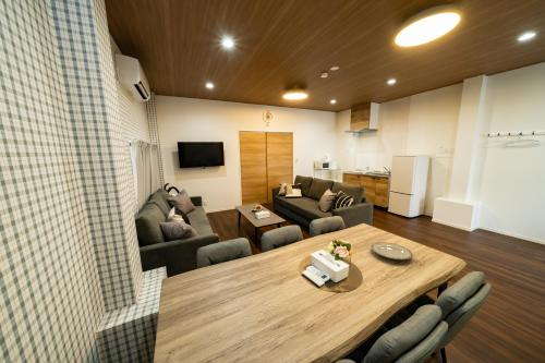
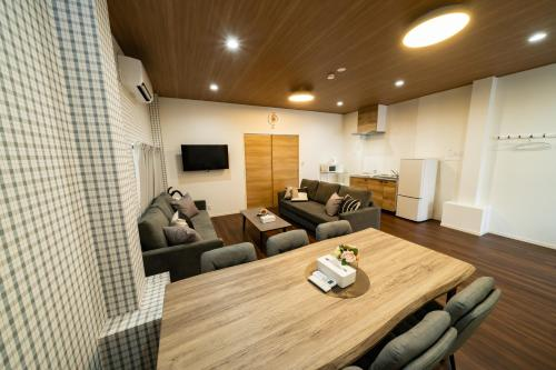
- plate (390, 252)
